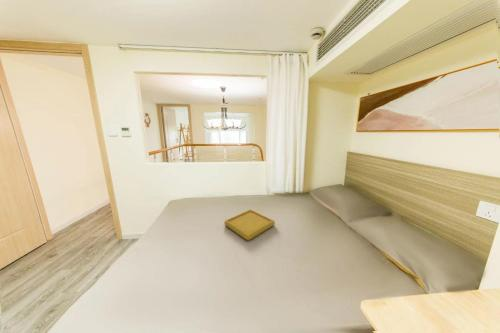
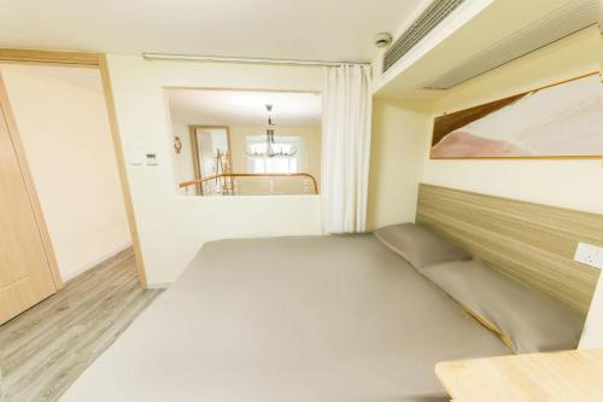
- serving tray (249, 222)
